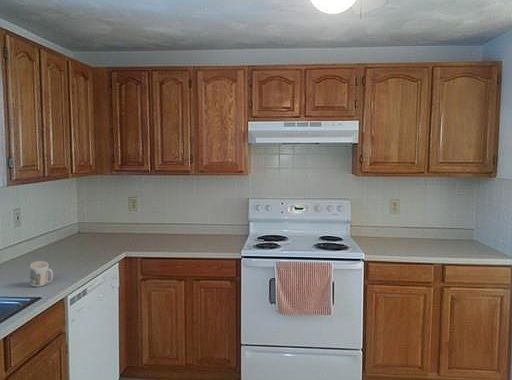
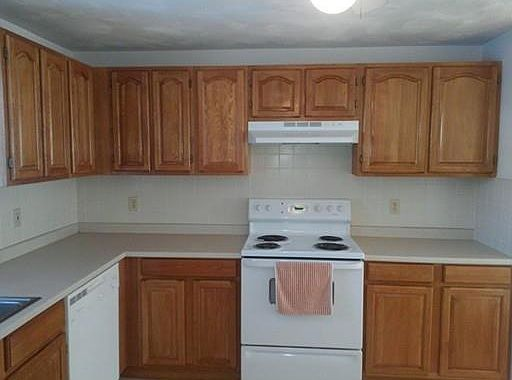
- mug (42, 273)
